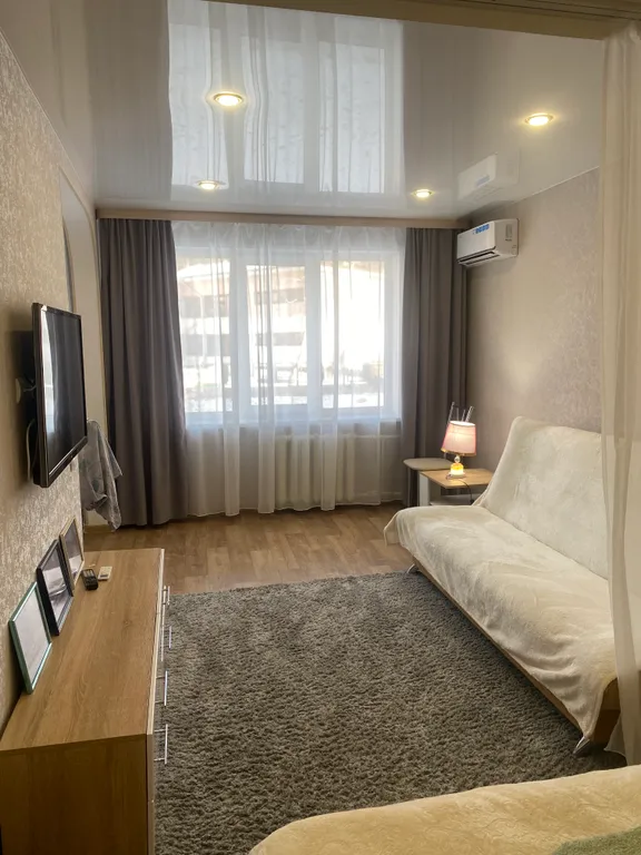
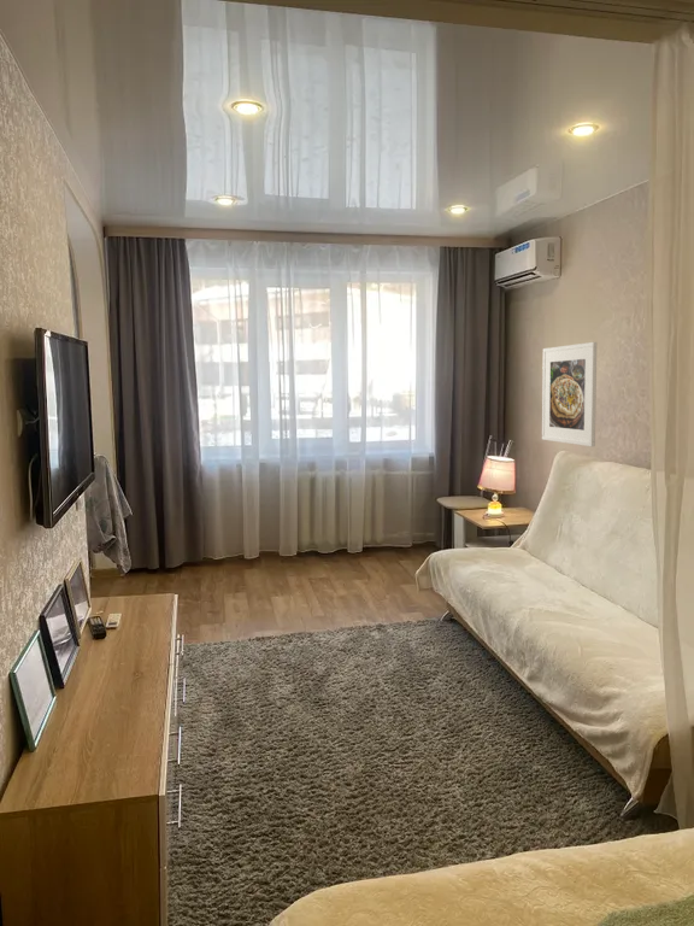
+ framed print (566, 394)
